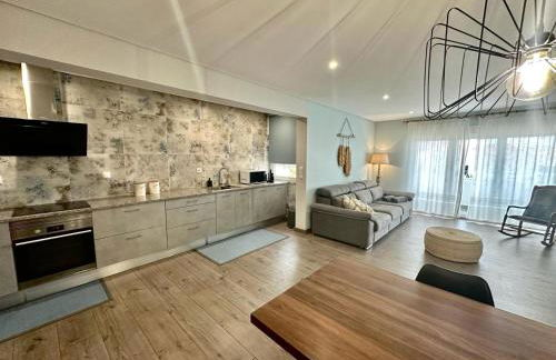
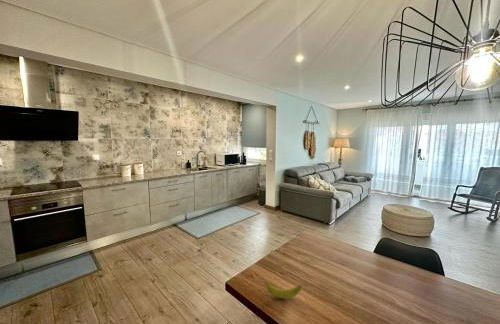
+ banana (282, 290)
